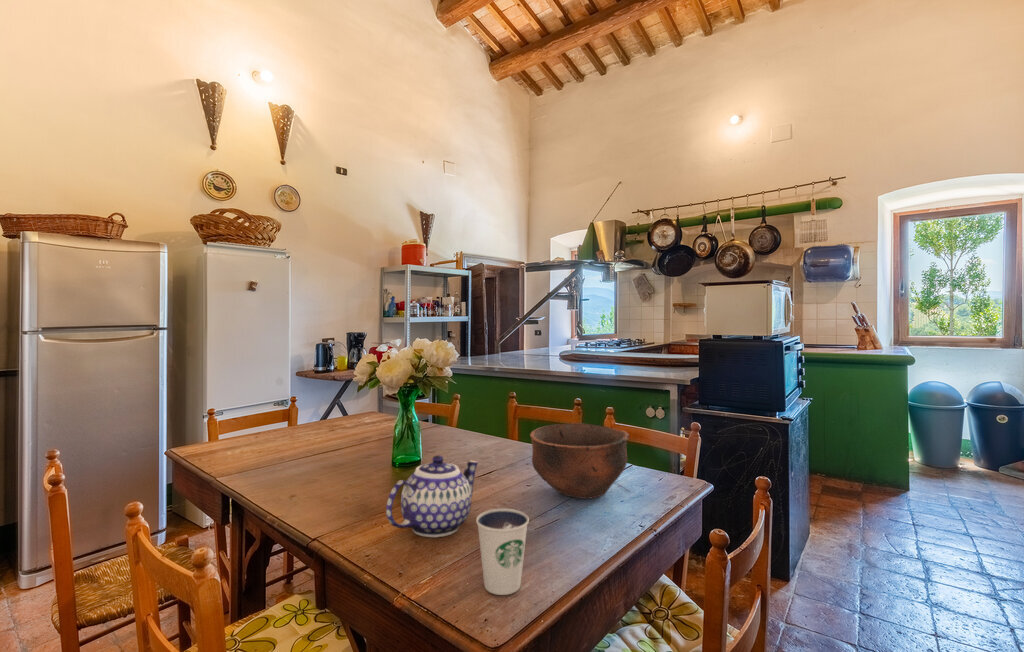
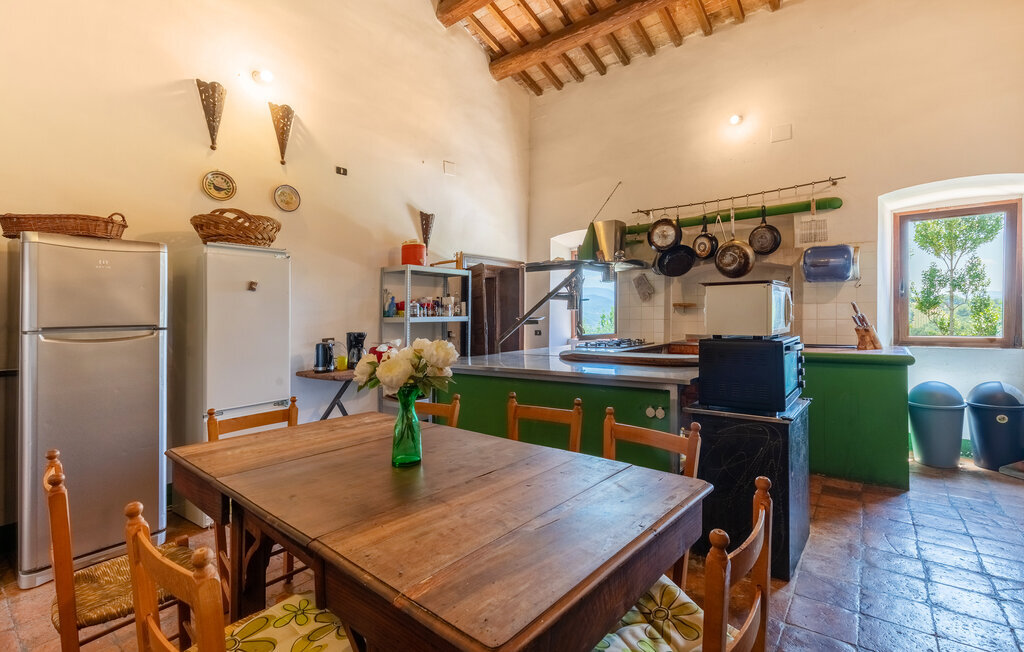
- bowl (578, 462)
- teapot (436, 491)
- dixie cup (502, 552)
